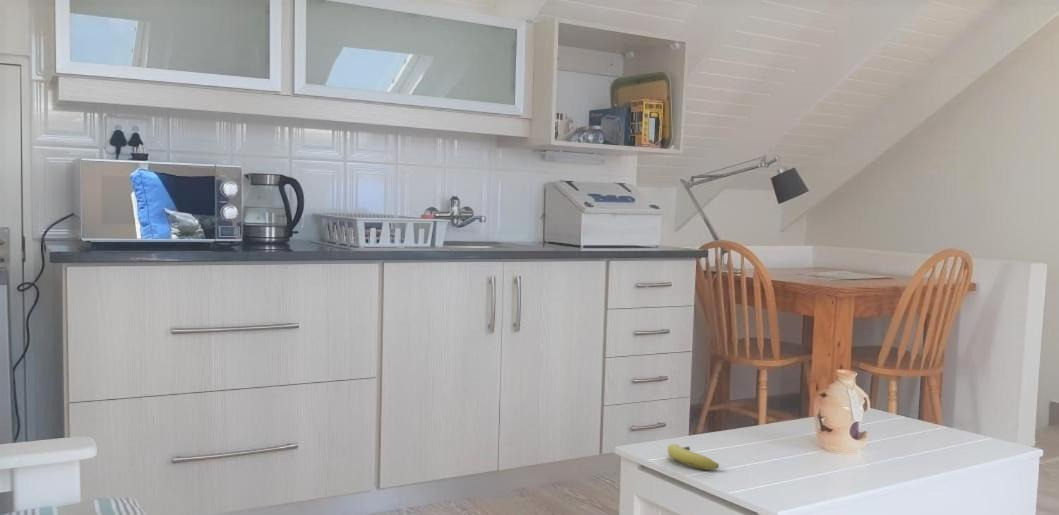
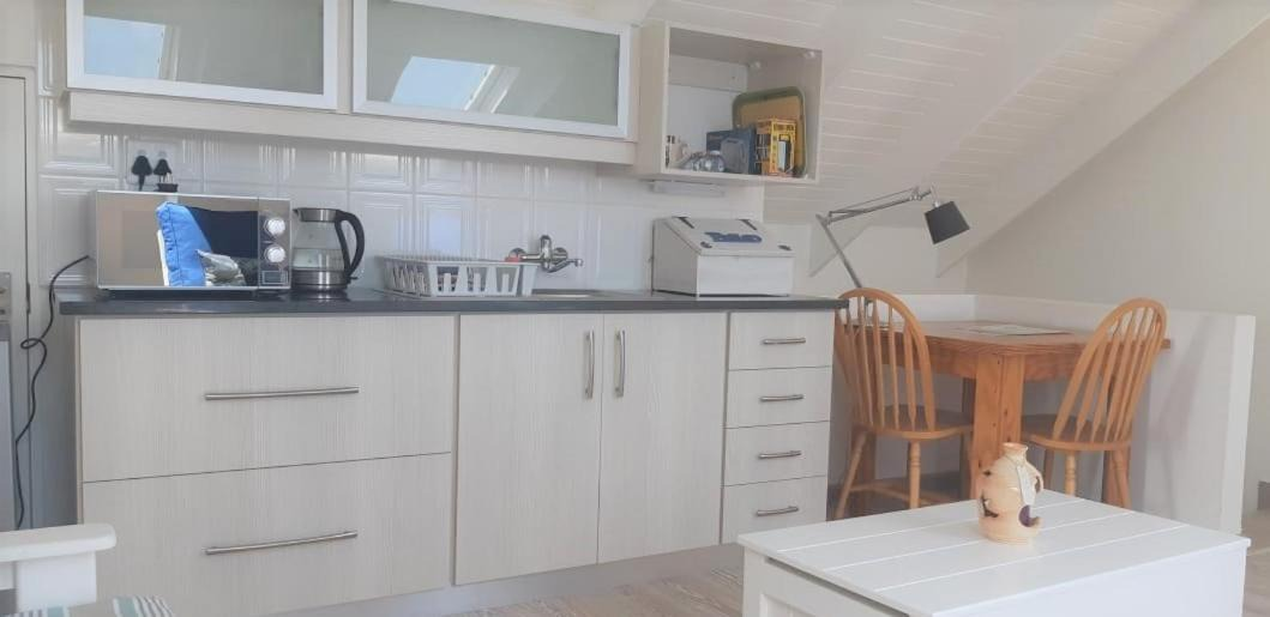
- fruit (688, 453)
